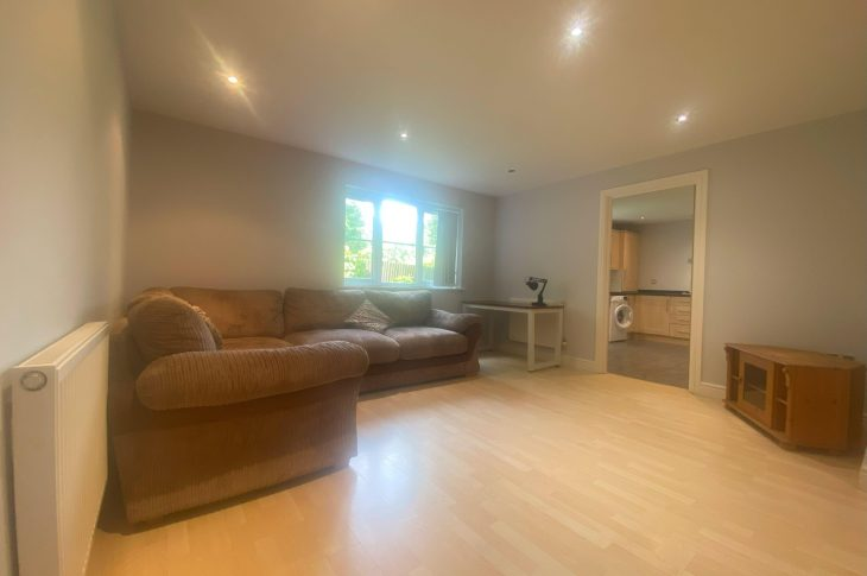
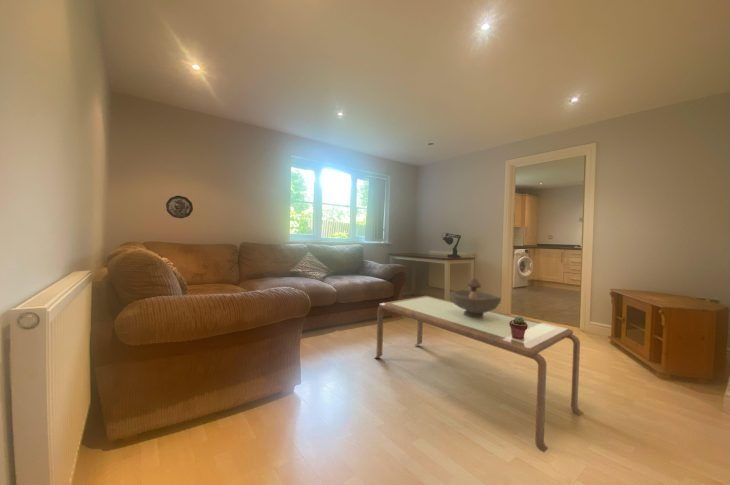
+ coffee table (465, 336)
+ potted succulent (518, 326)
+ decorative bowl (474, 296)
+ decorative plate (179, 207)
